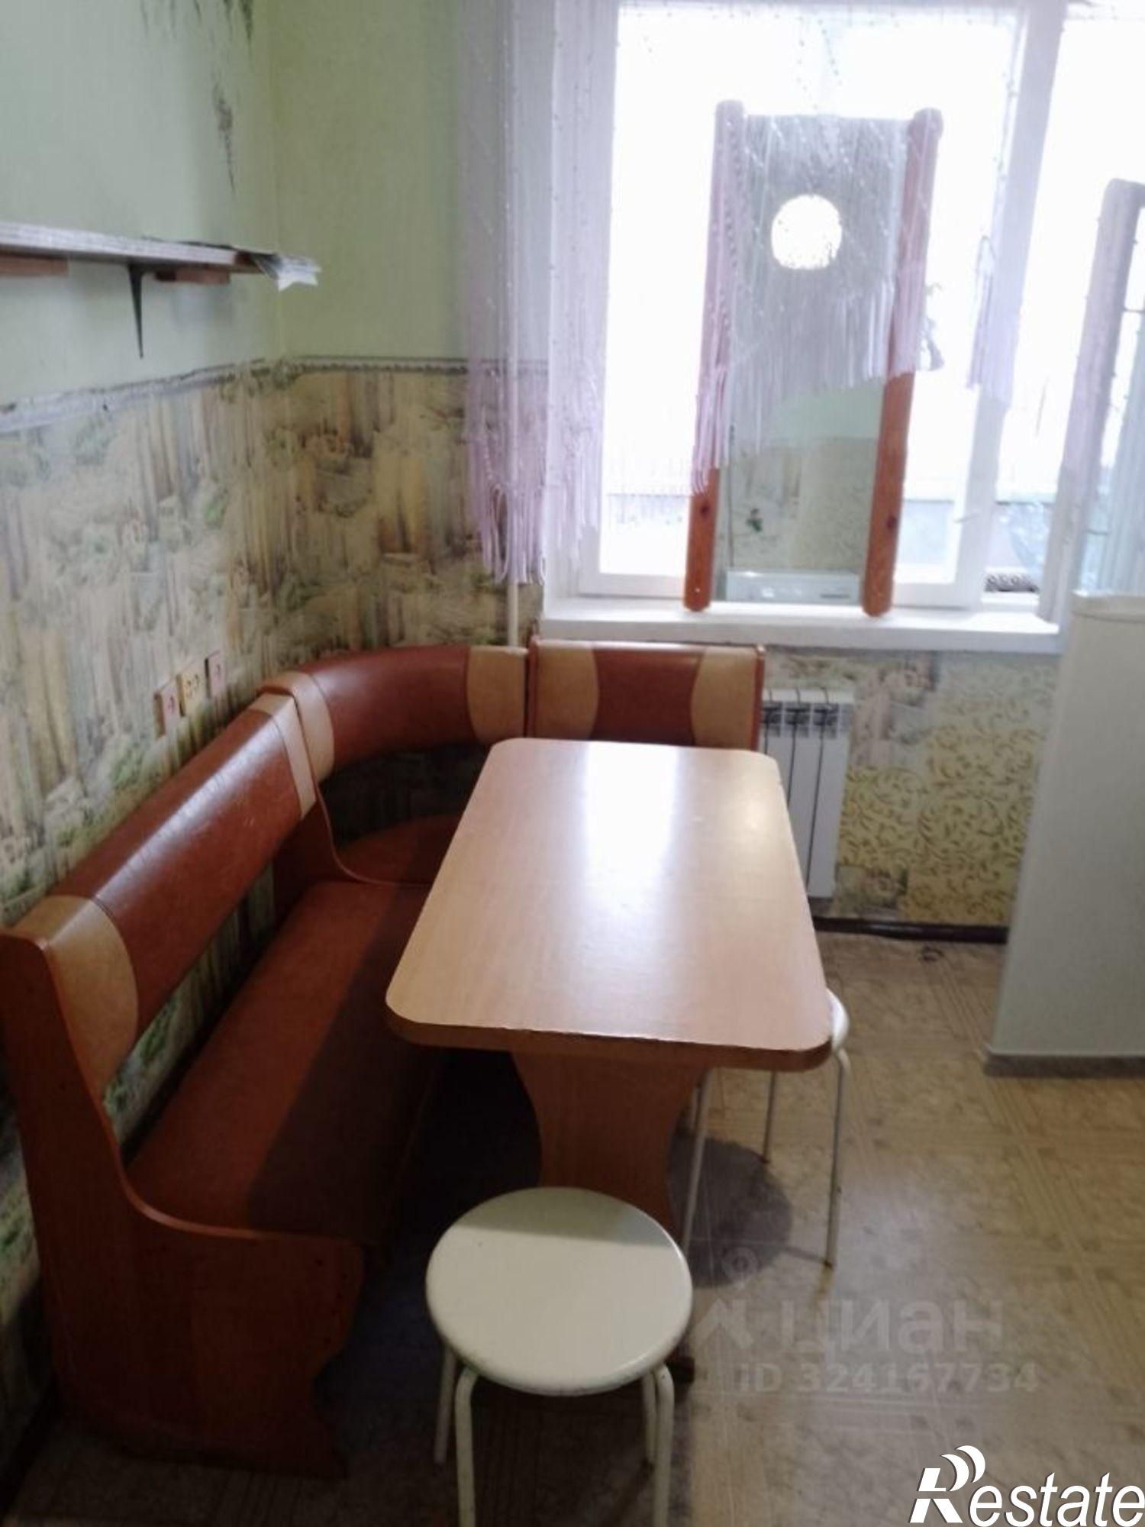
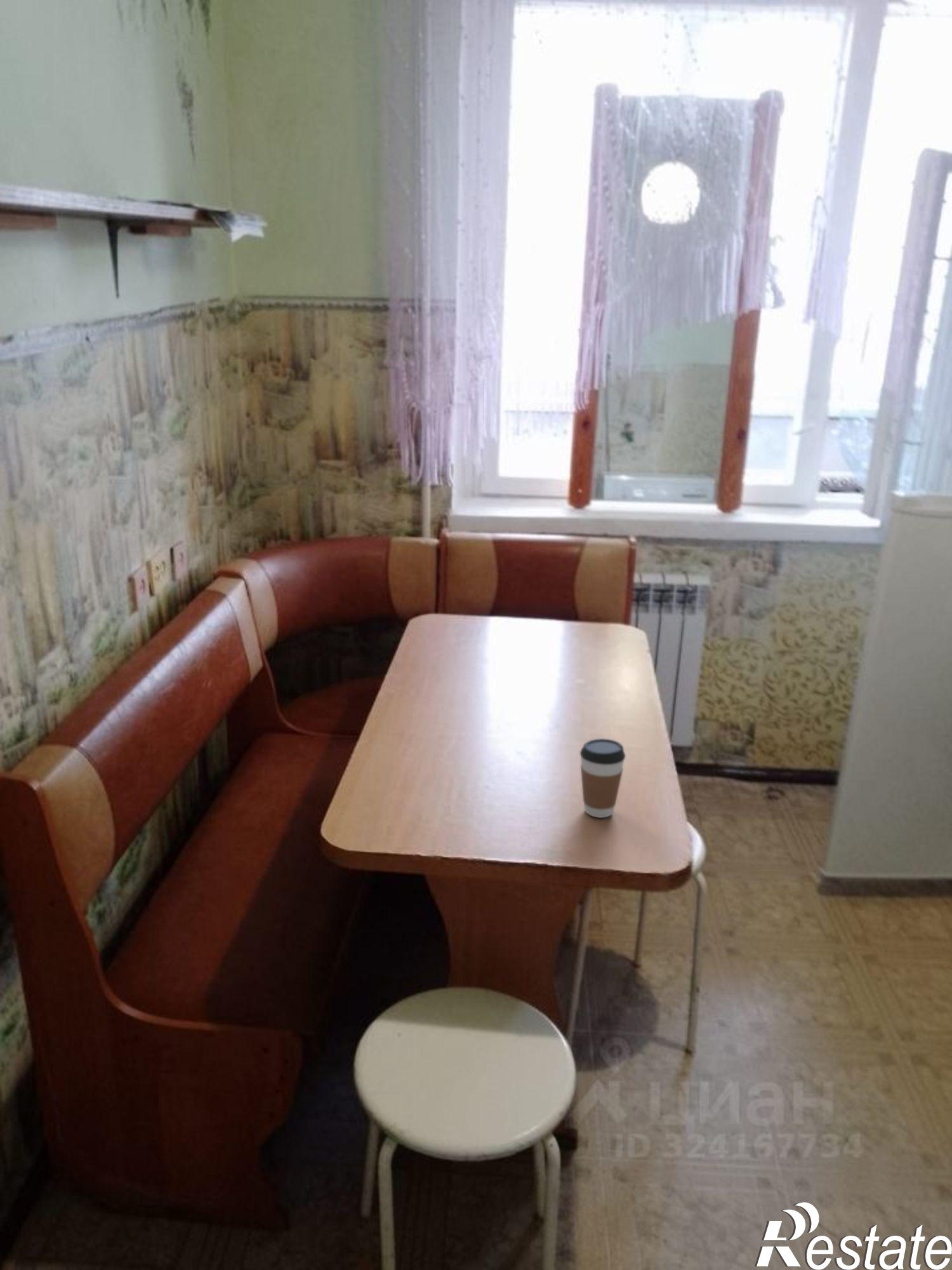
+ coffee cup (601, 779)
